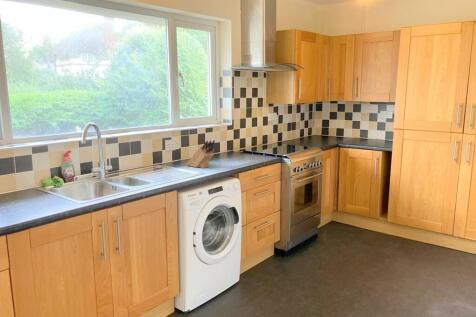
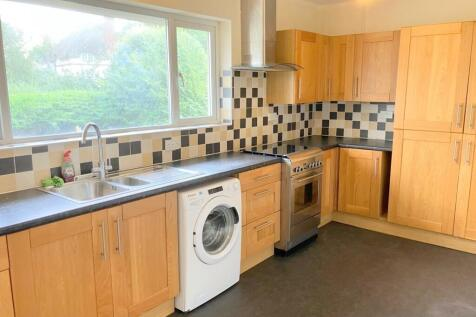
- knife block (201, 153)
